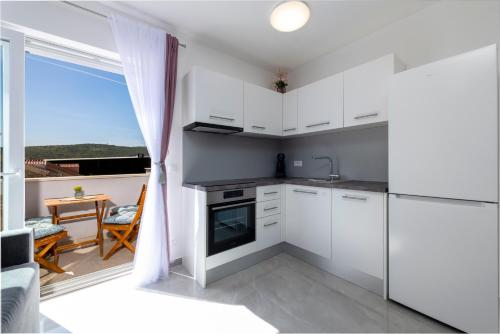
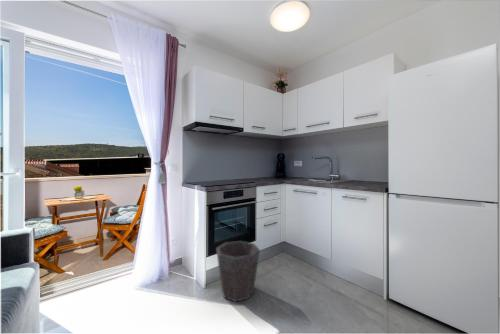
+ waste bin (237, 269)
